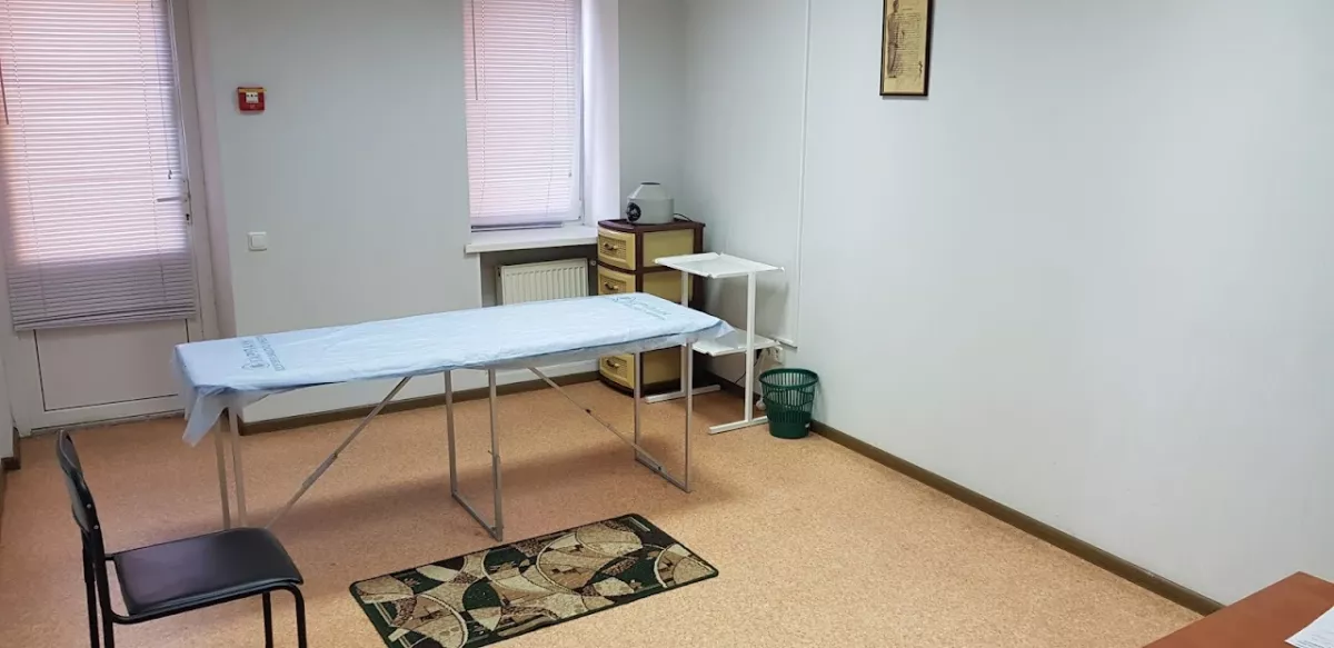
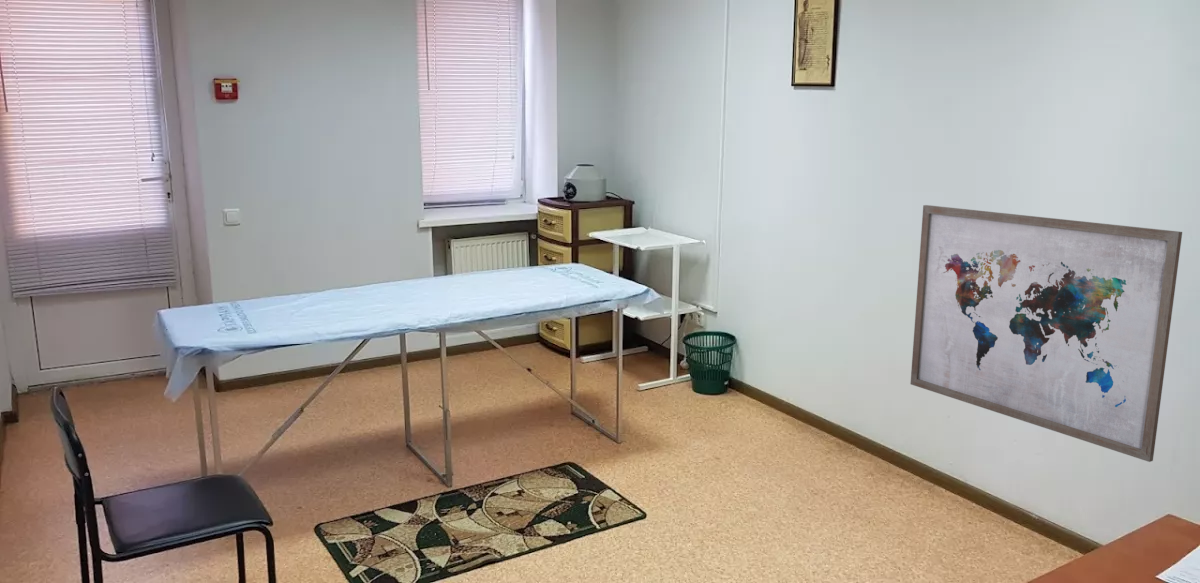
+ wall art (1025, 319)
